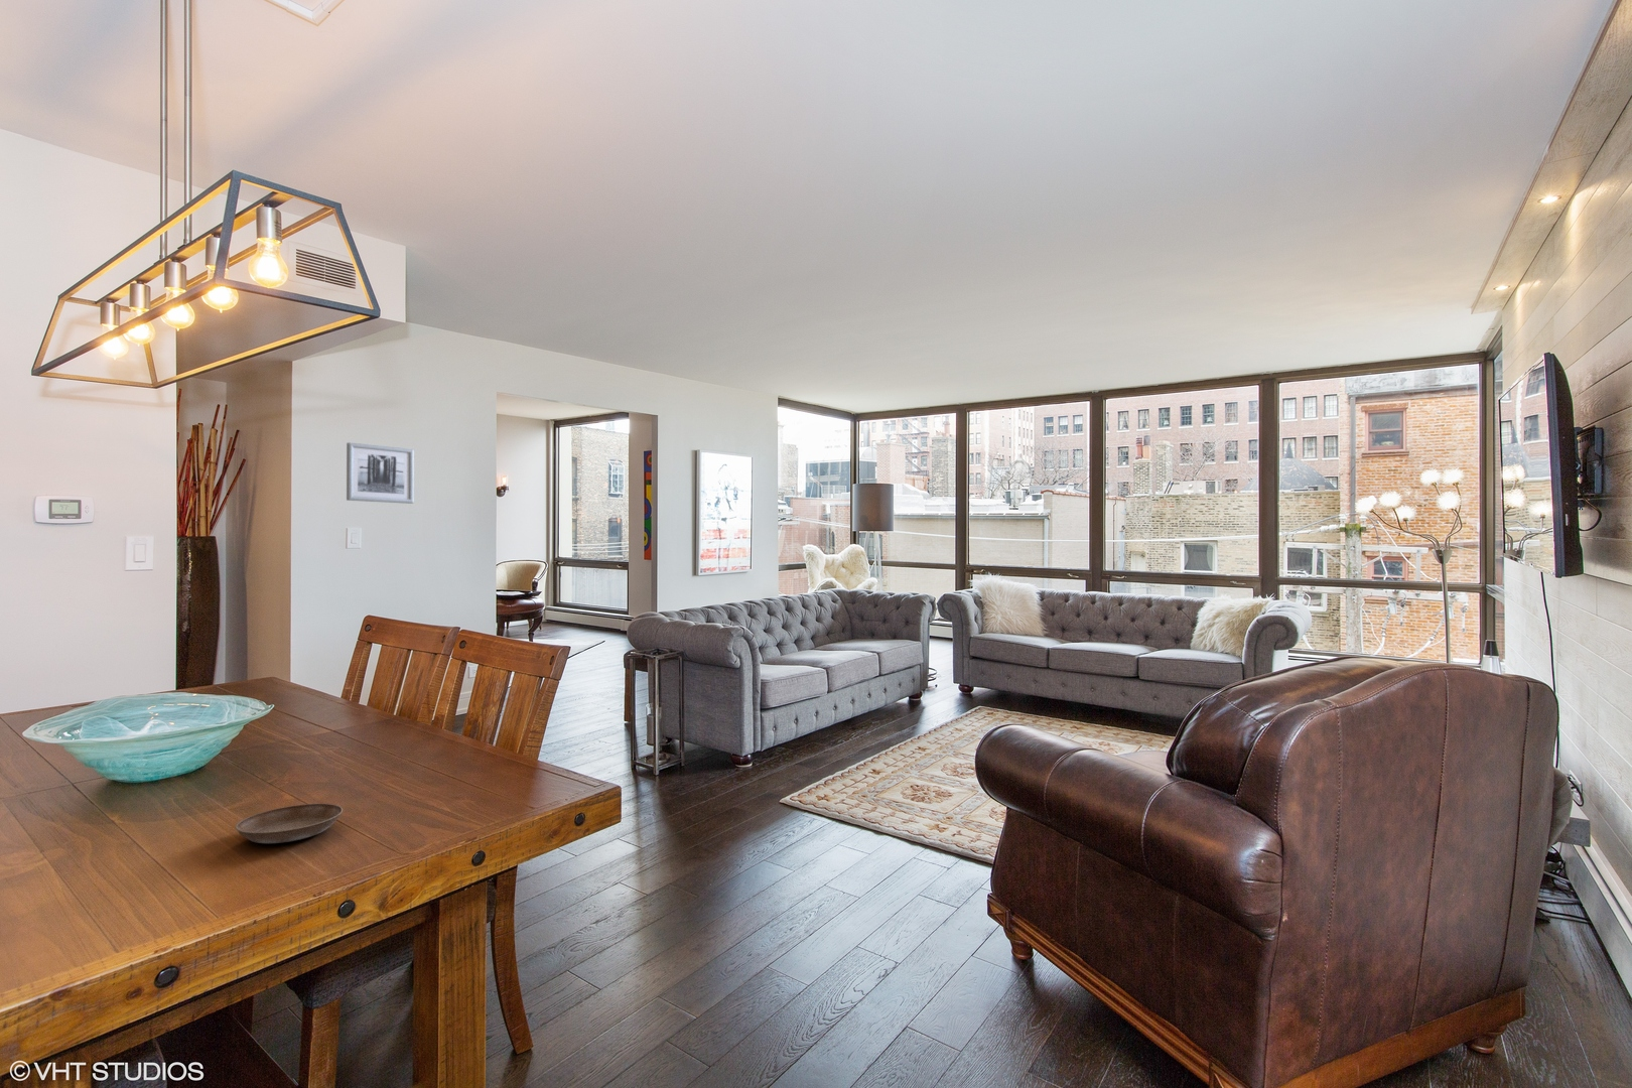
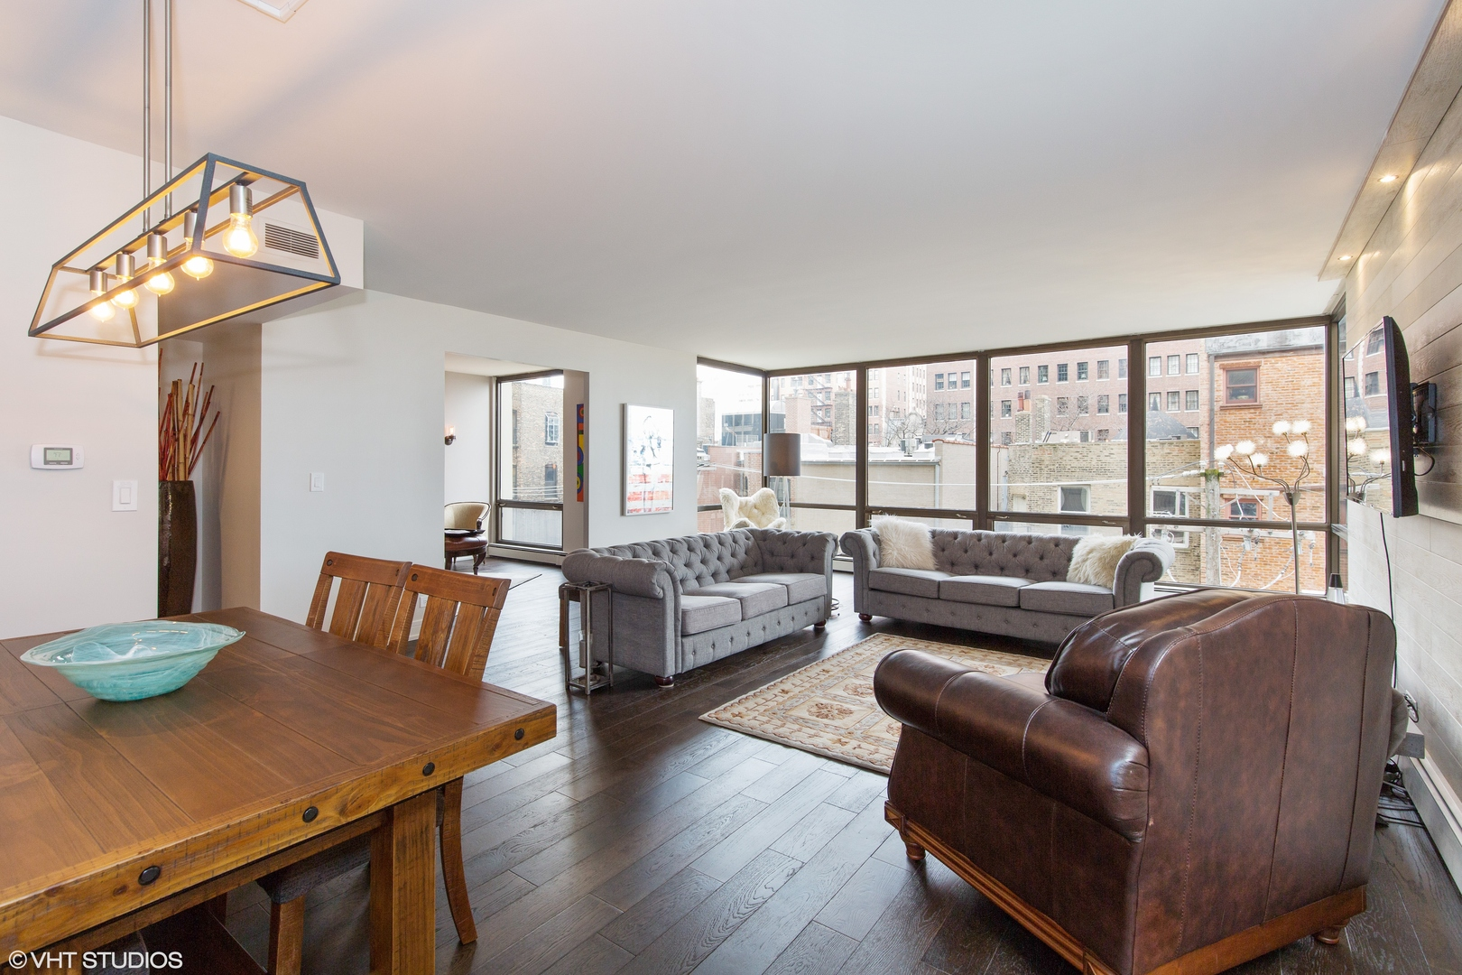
- saucer (290, 824)
- wall art (381, 474)
